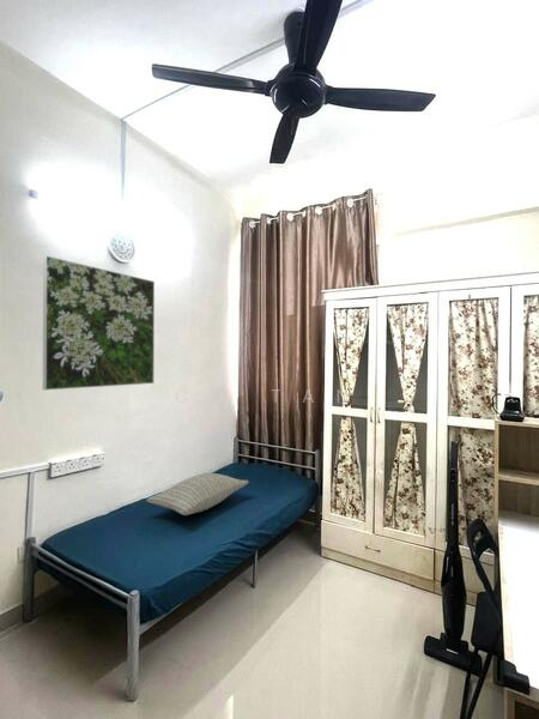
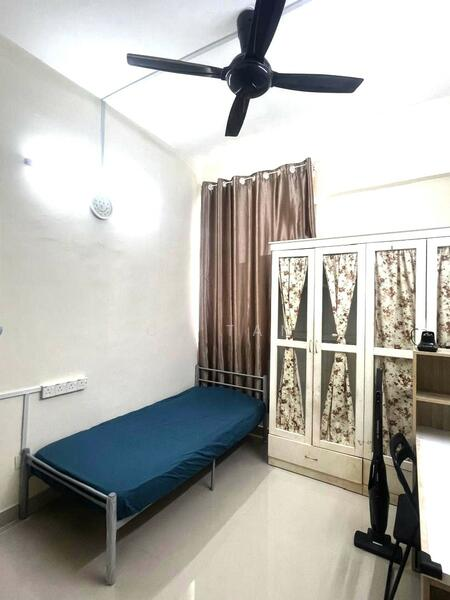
- pillow (200, 491)
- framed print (105, 328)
